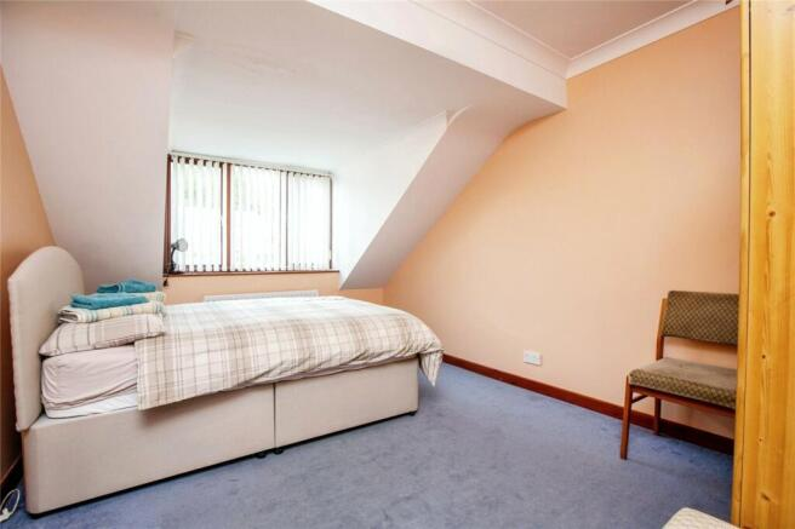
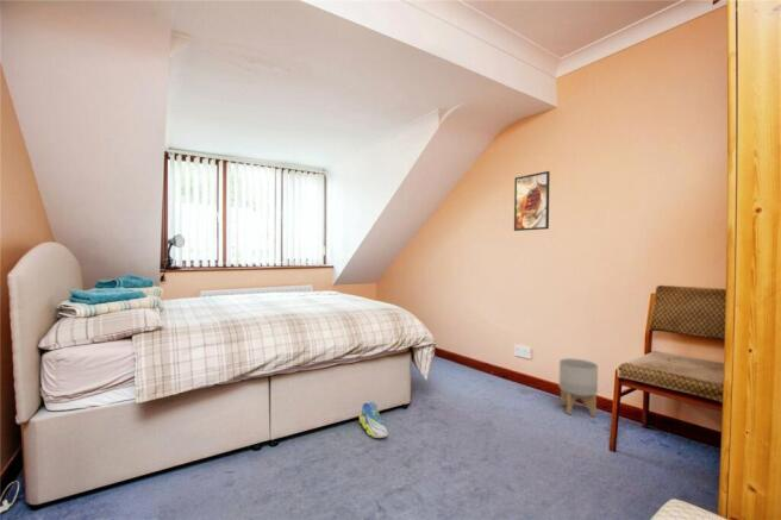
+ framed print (531, 202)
+ planter (577, 387)
+ sneaker (371, 418)
